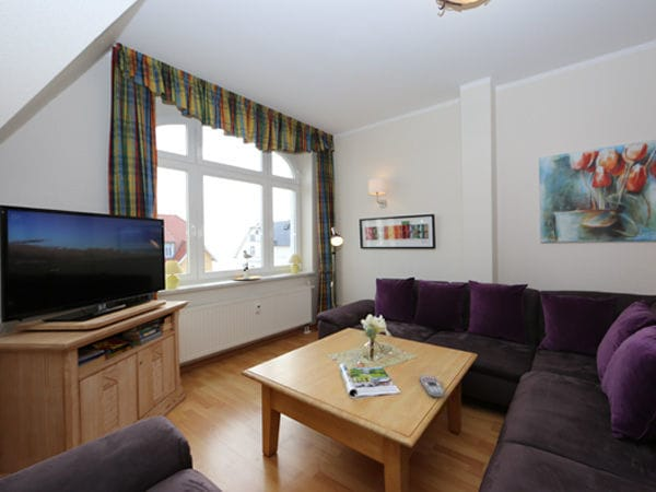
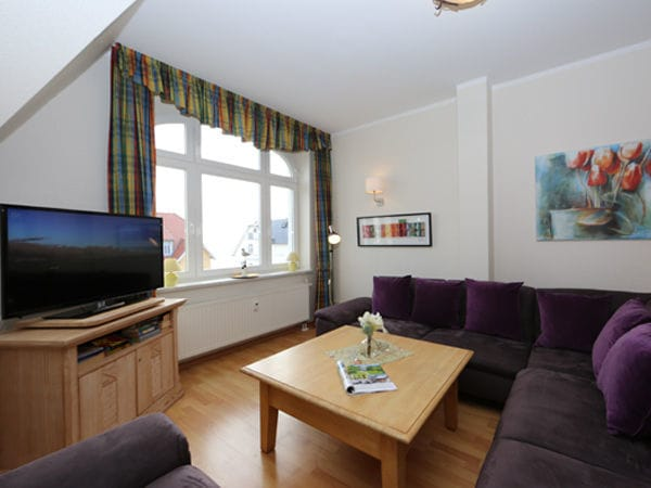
- remote control (432, 386)
